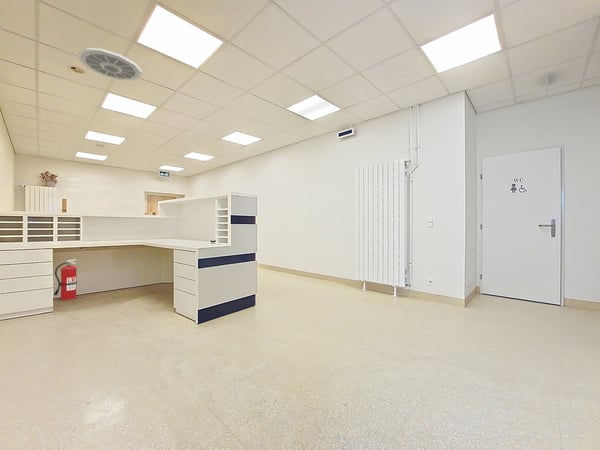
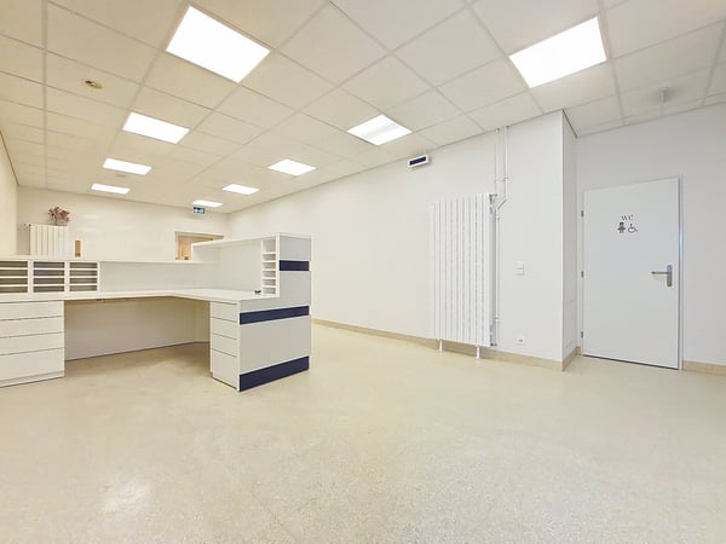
- ceiling vent (111, 67)
- fire extinguisher (65, 279)
